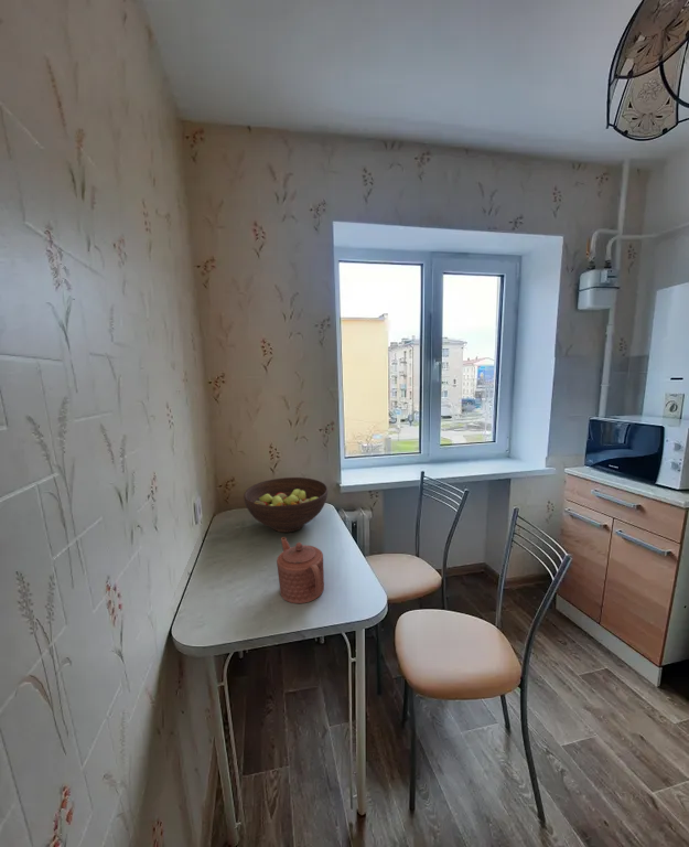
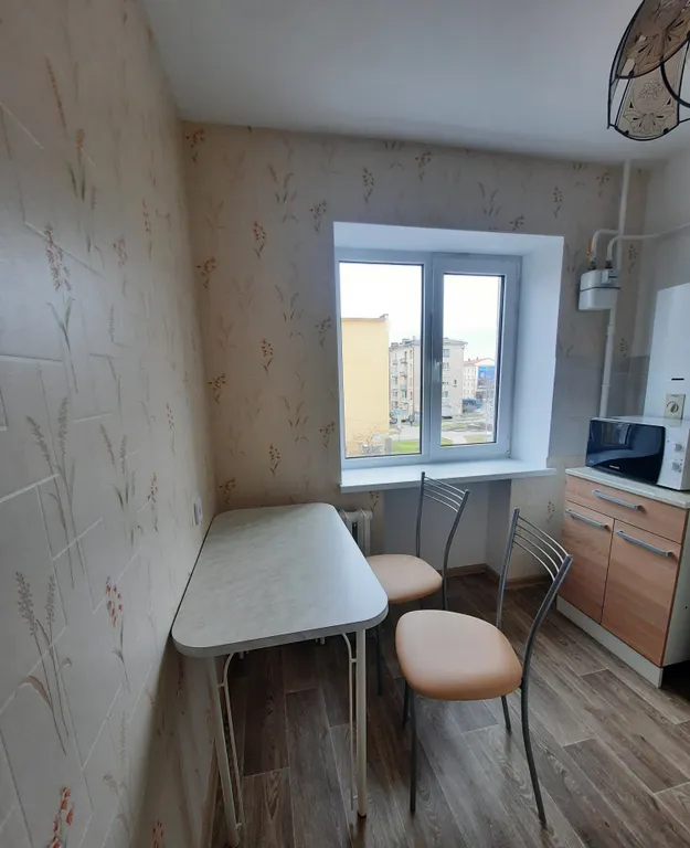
- teapot (300, 566)
- fruit bowl (287, 507)
